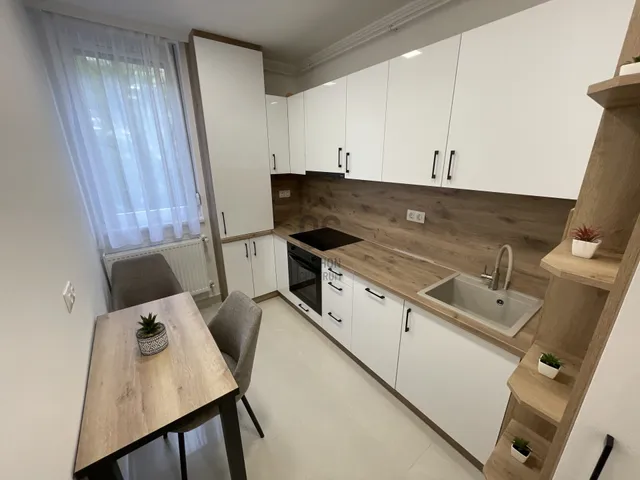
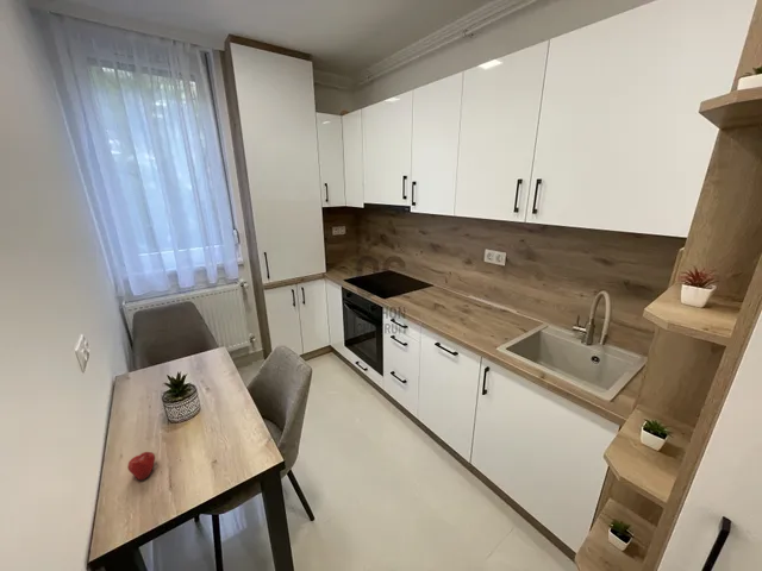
+ fruit (140, 463)
